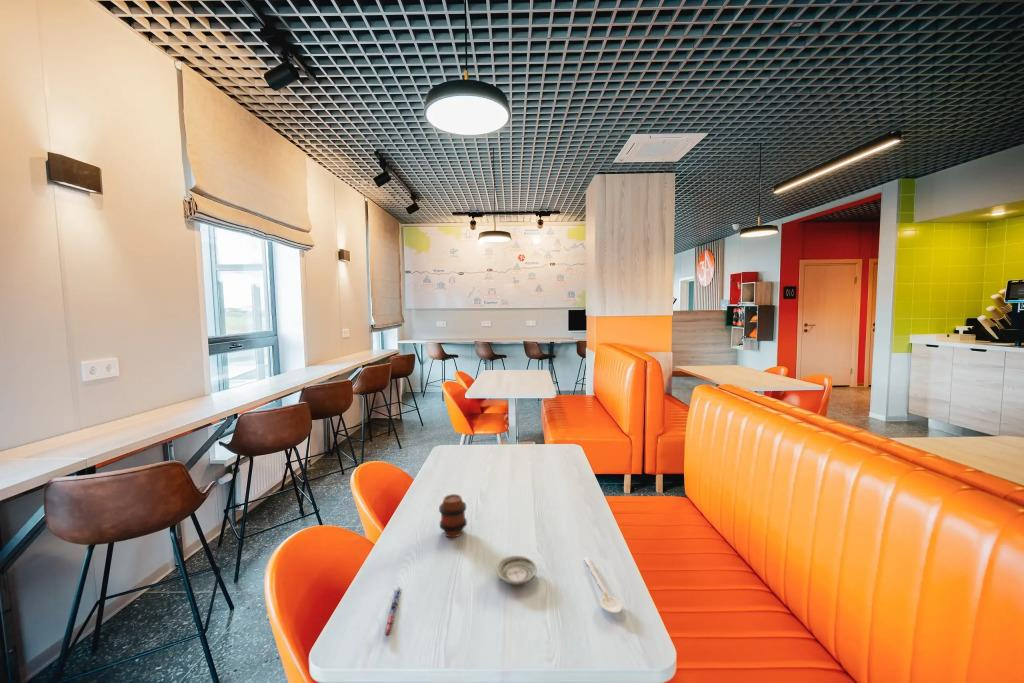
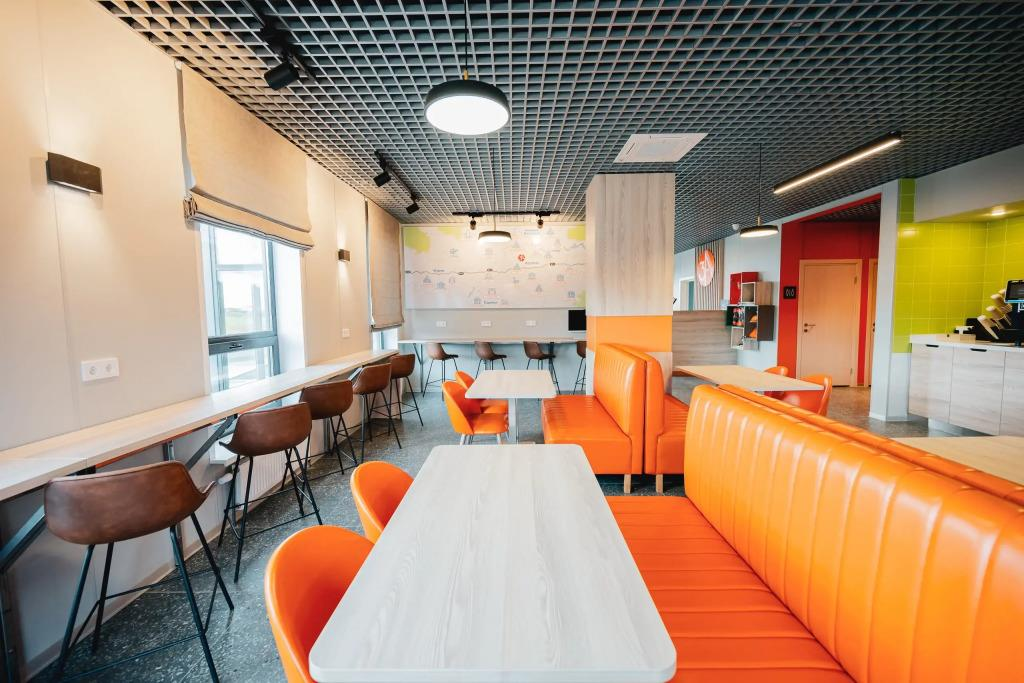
- stirrer (599, 582)
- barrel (453, 515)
- saucer (516, 572)
- pen (393, 608)
